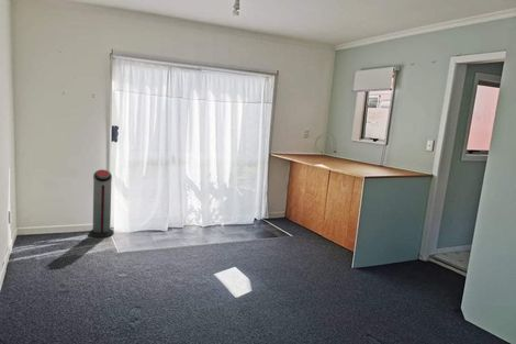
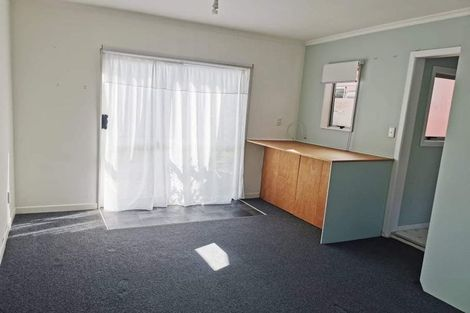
- air purifier (102, 202)
